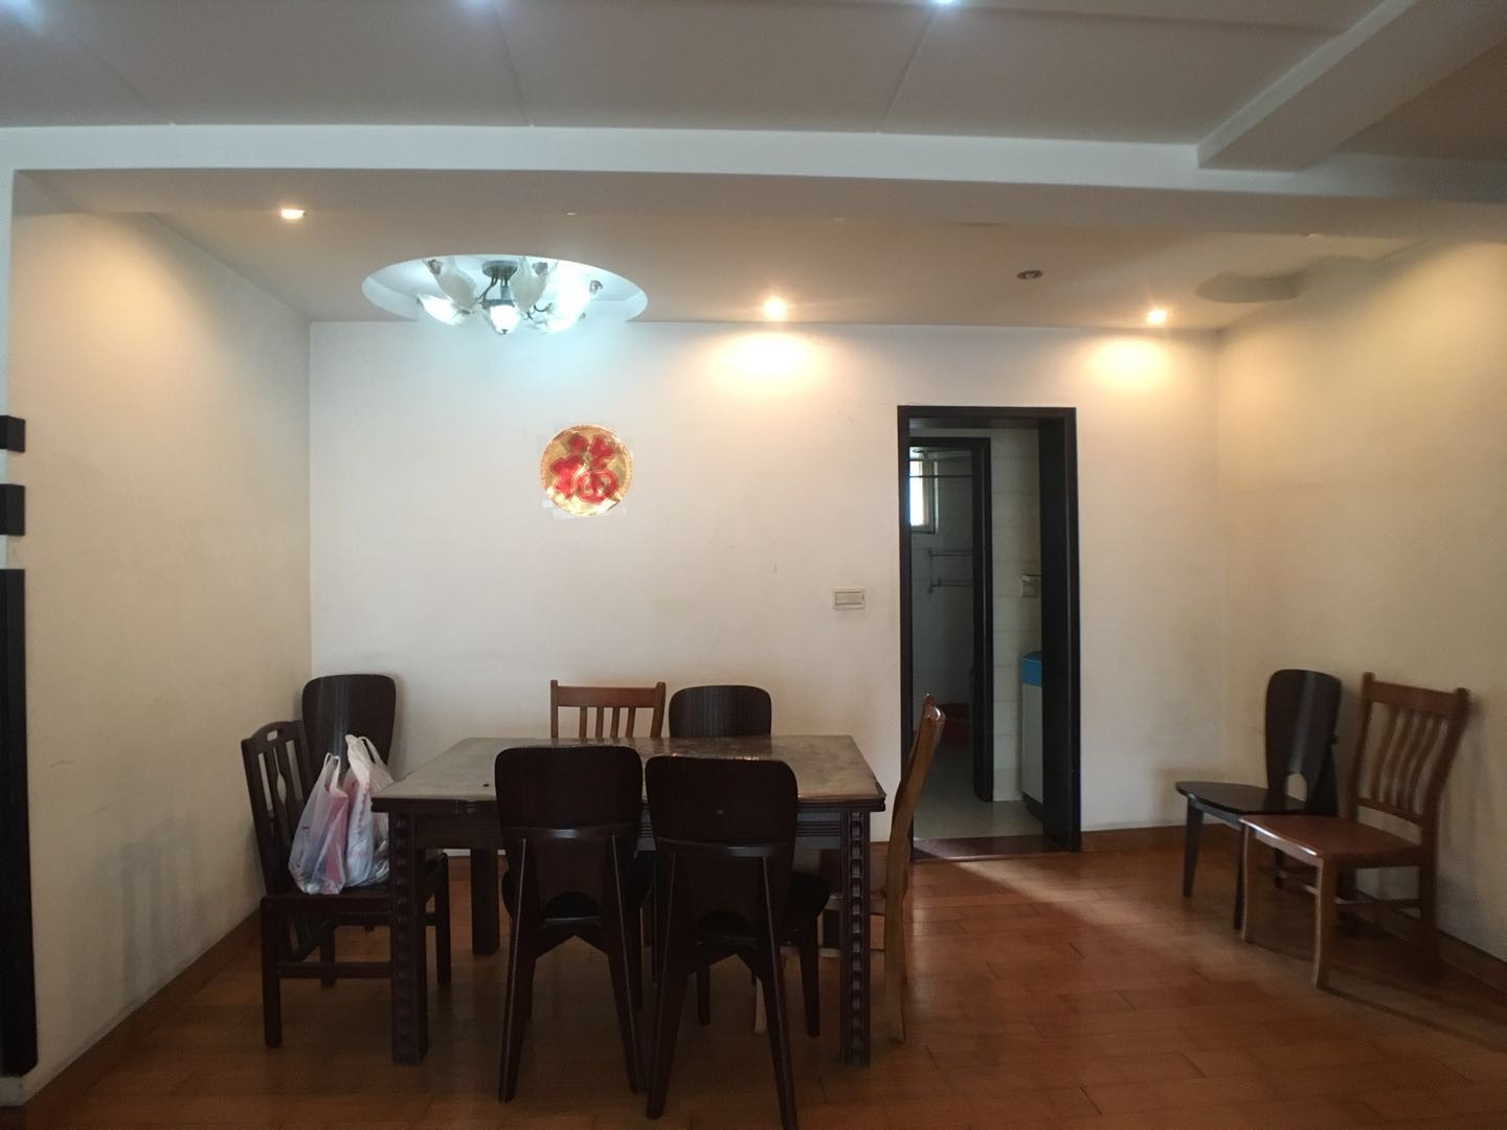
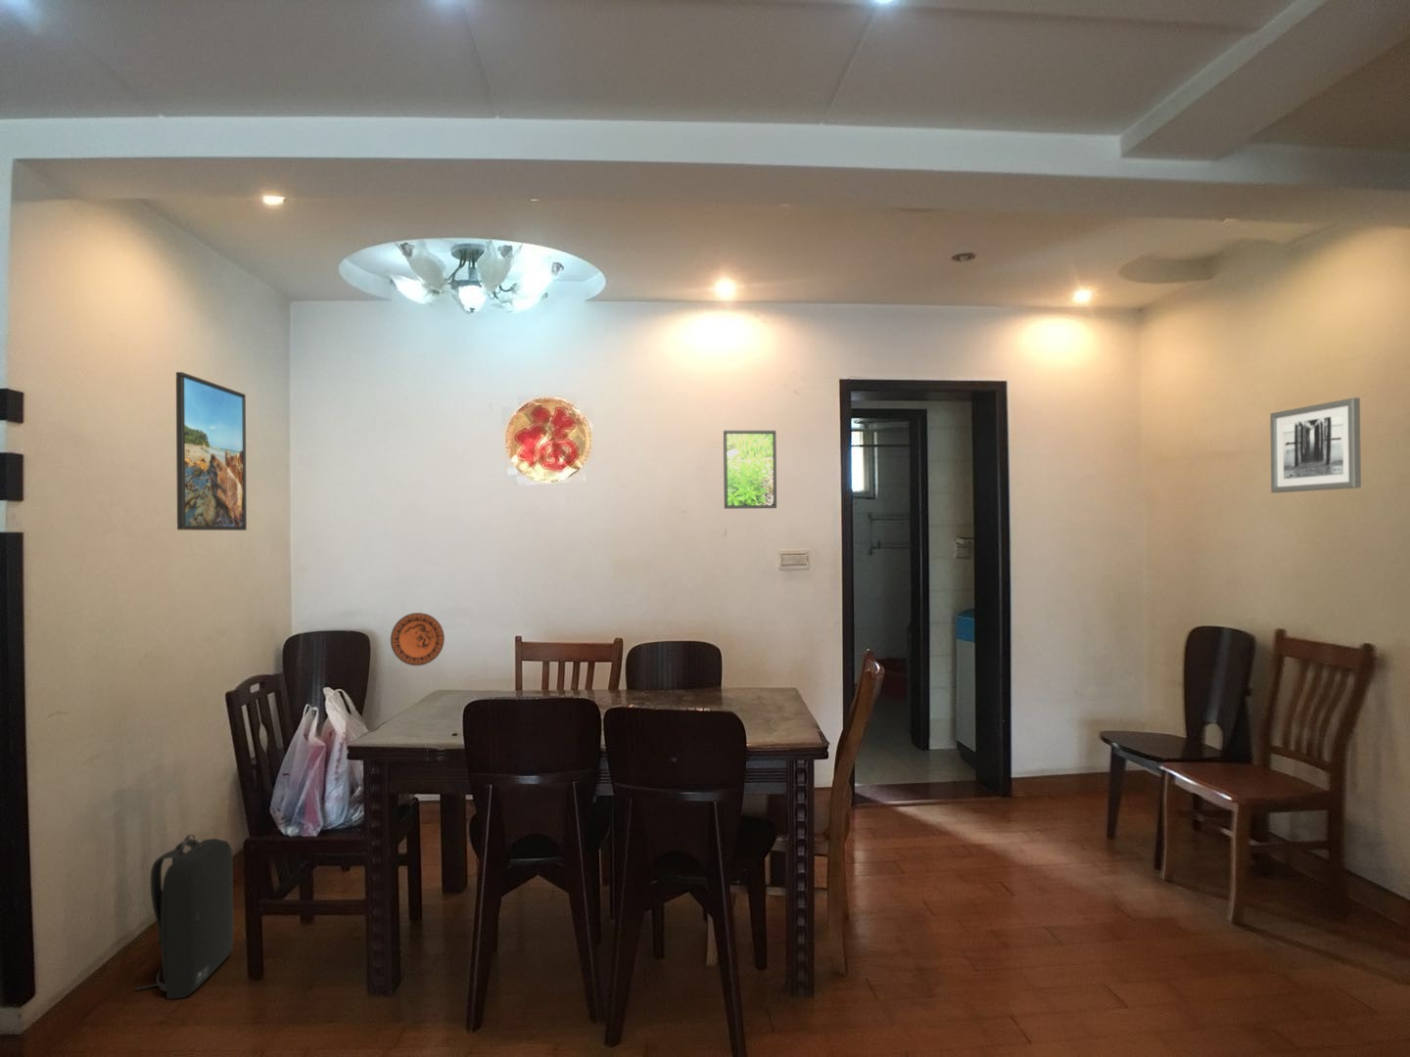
+ backpack (184, 905)
+ decorative plate (417, 638)
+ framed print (751, 469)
+ wall art (1312, 449)
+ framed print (213, 456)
